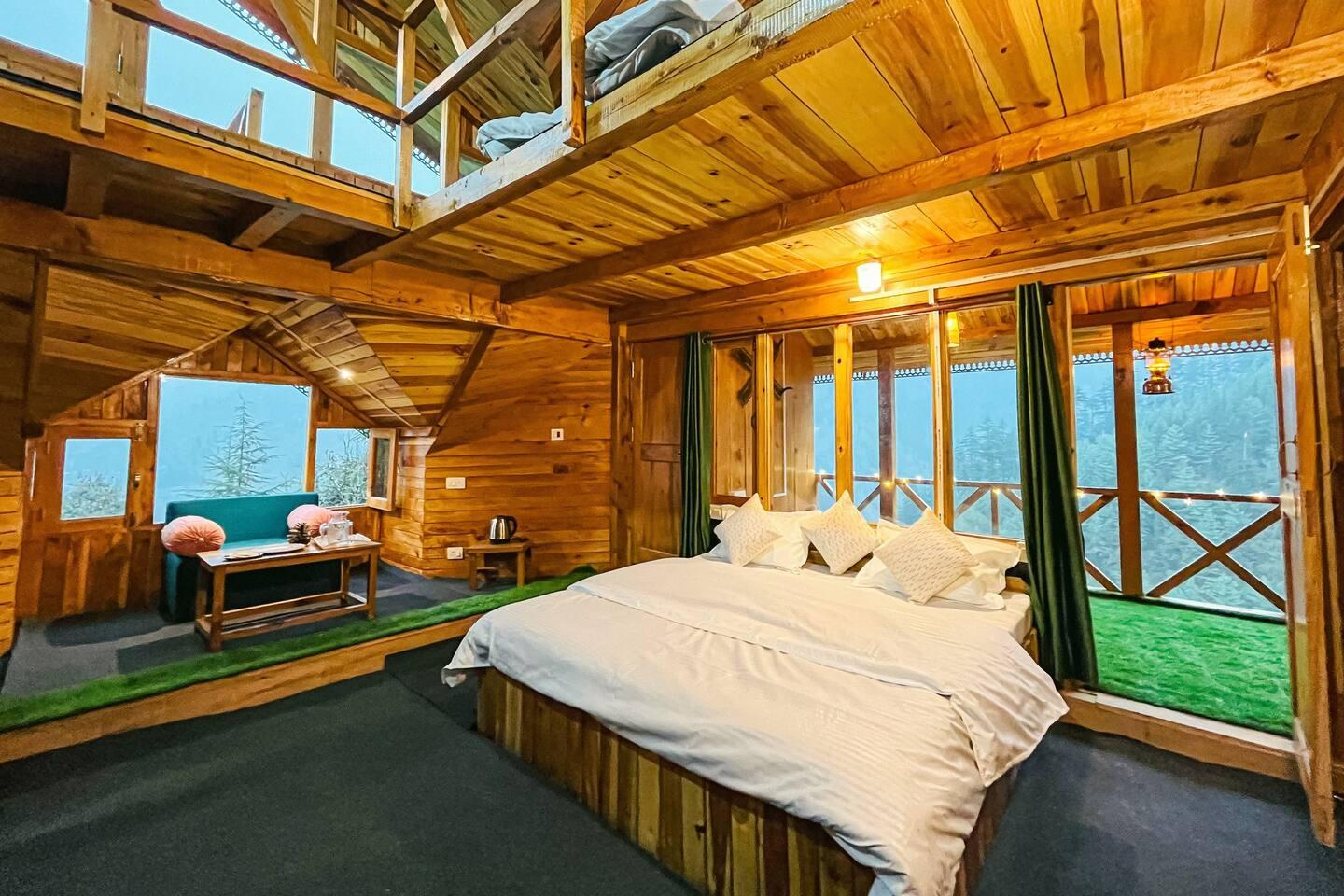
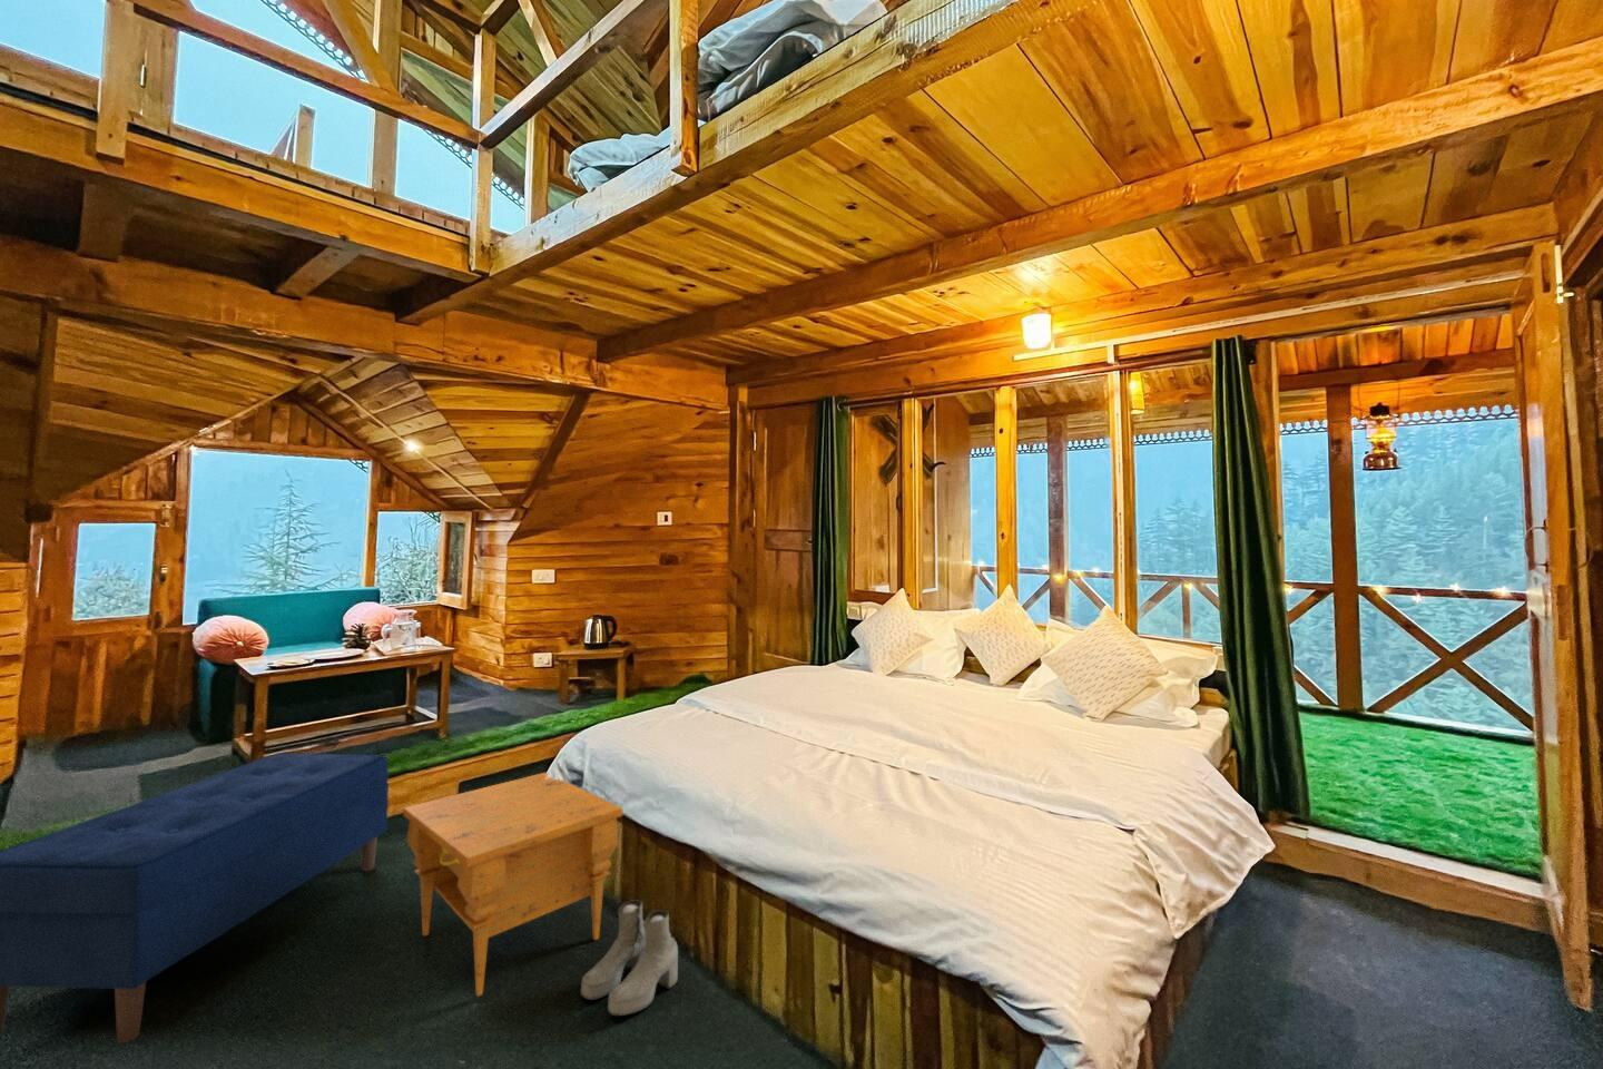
+ nightstand (510, 872)
+ bench (222, 865)
+ boots (631, 952)
